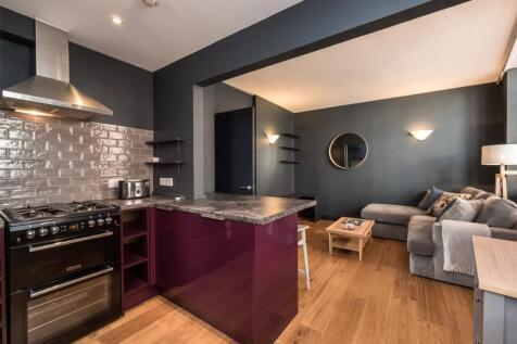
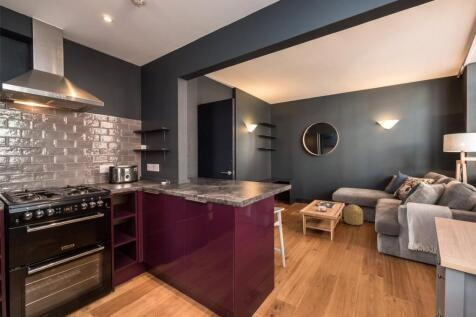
+ basket (353, 213)
